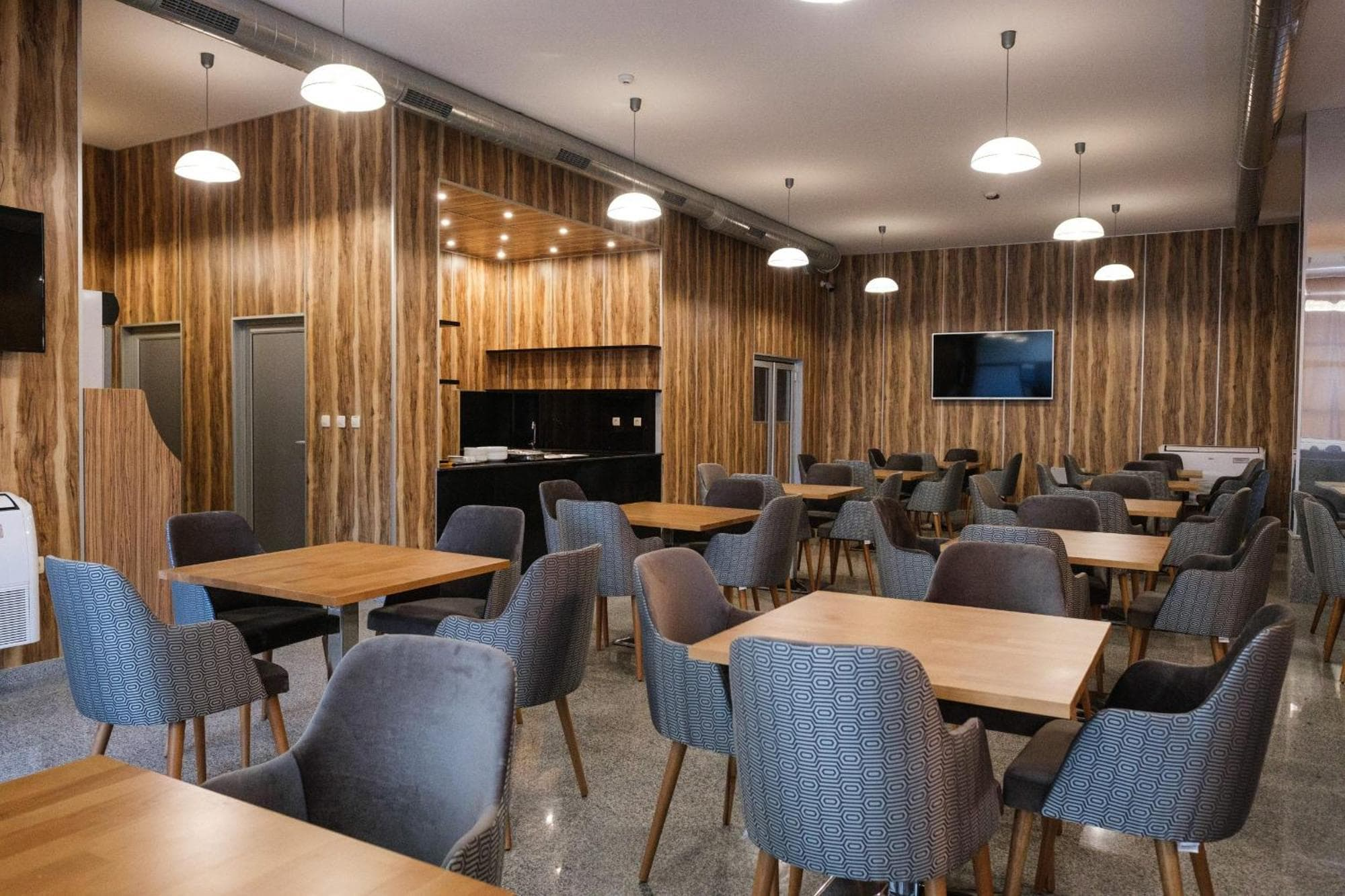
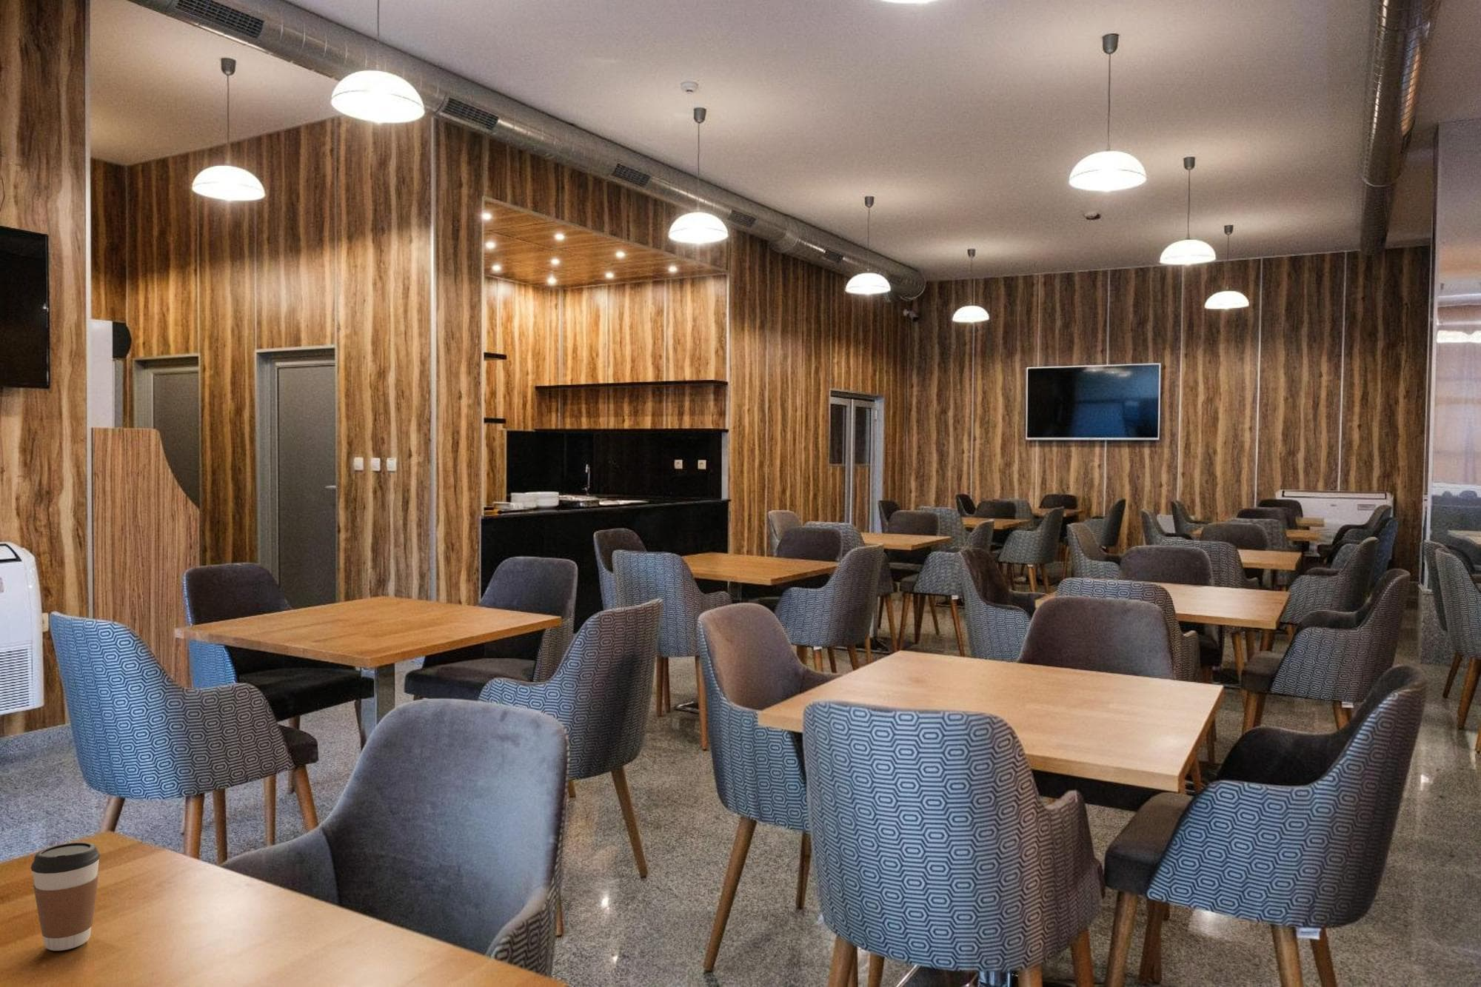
+ coffee cup (67, 896)
